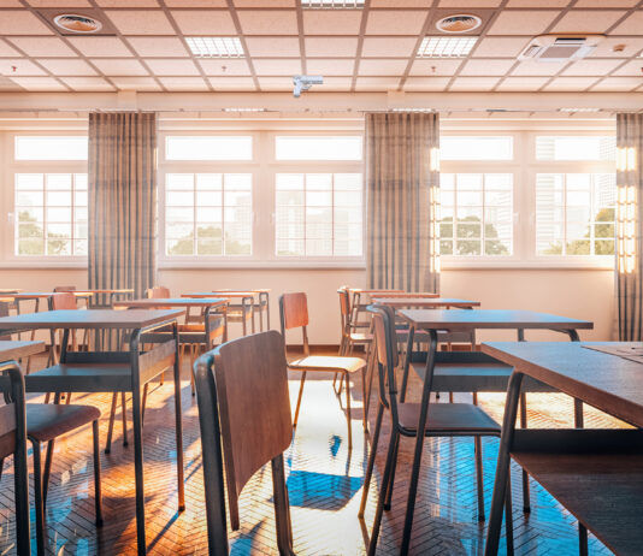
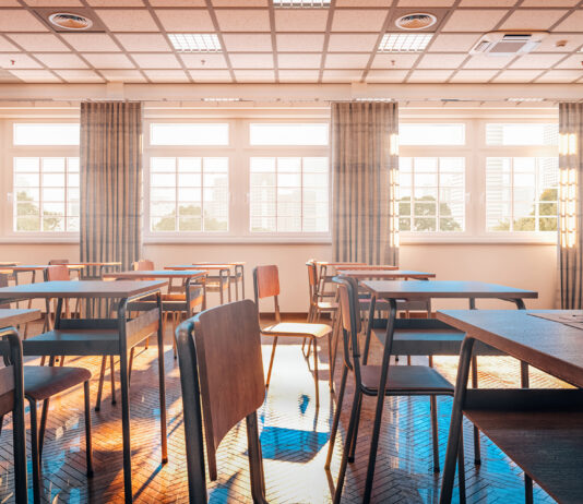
- projector (307, 85)
